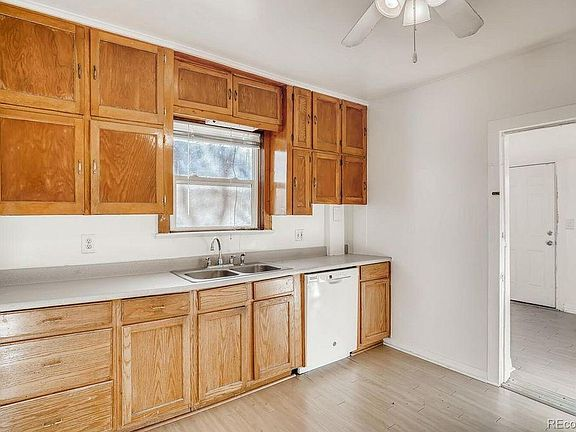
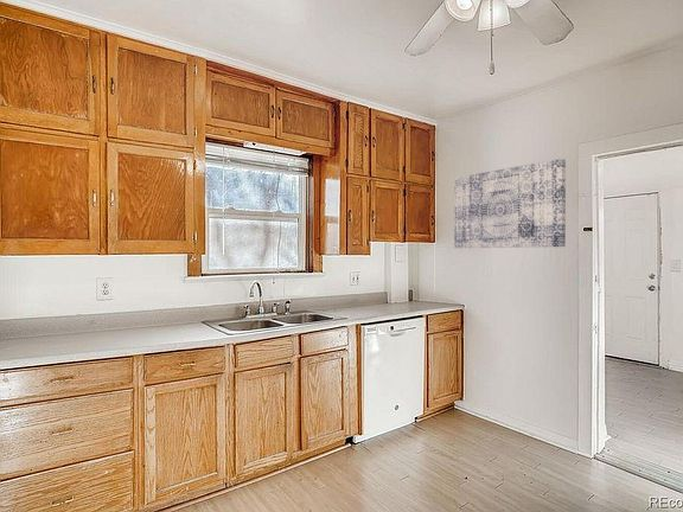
+ wall art (504, 209)
